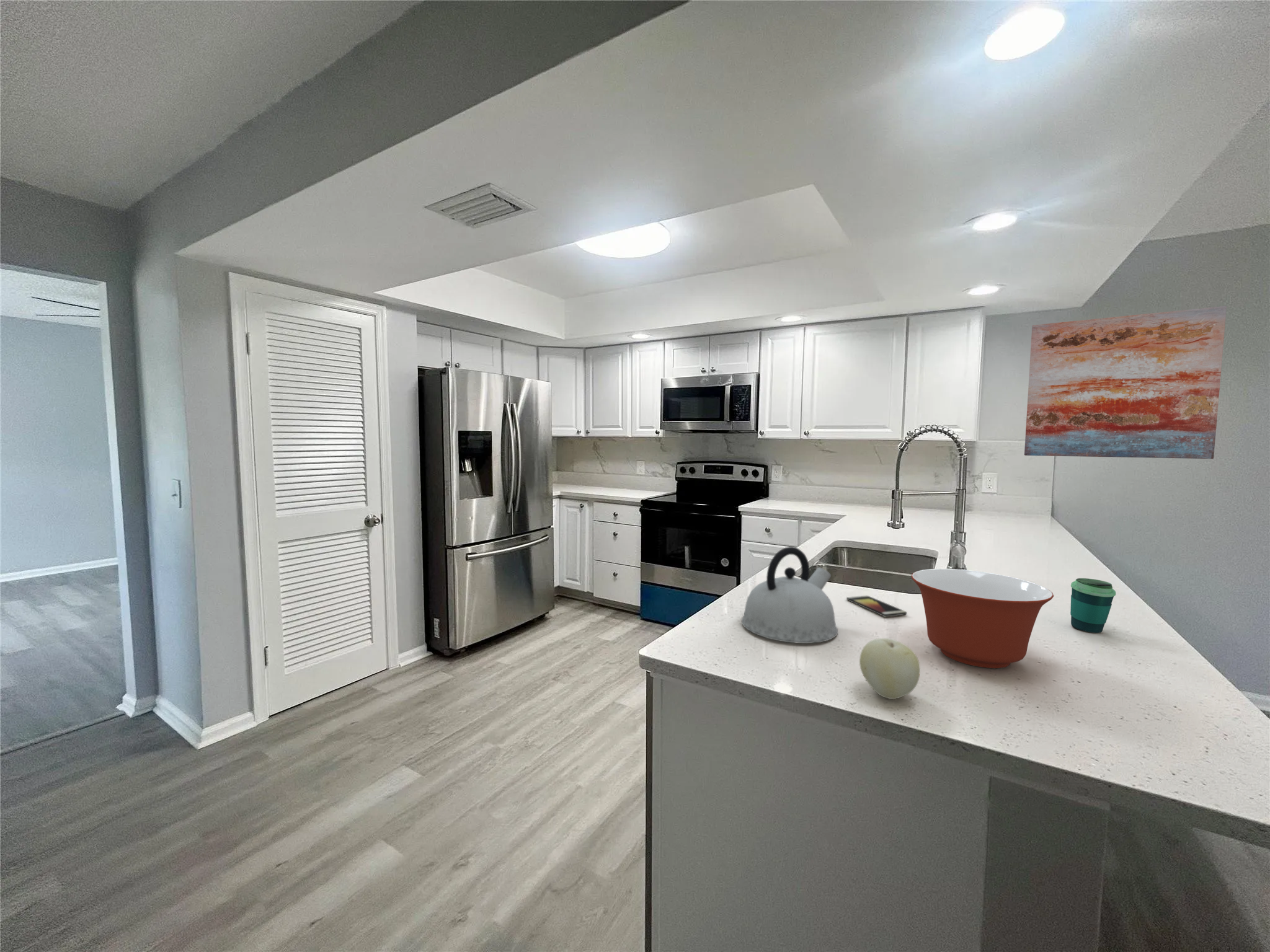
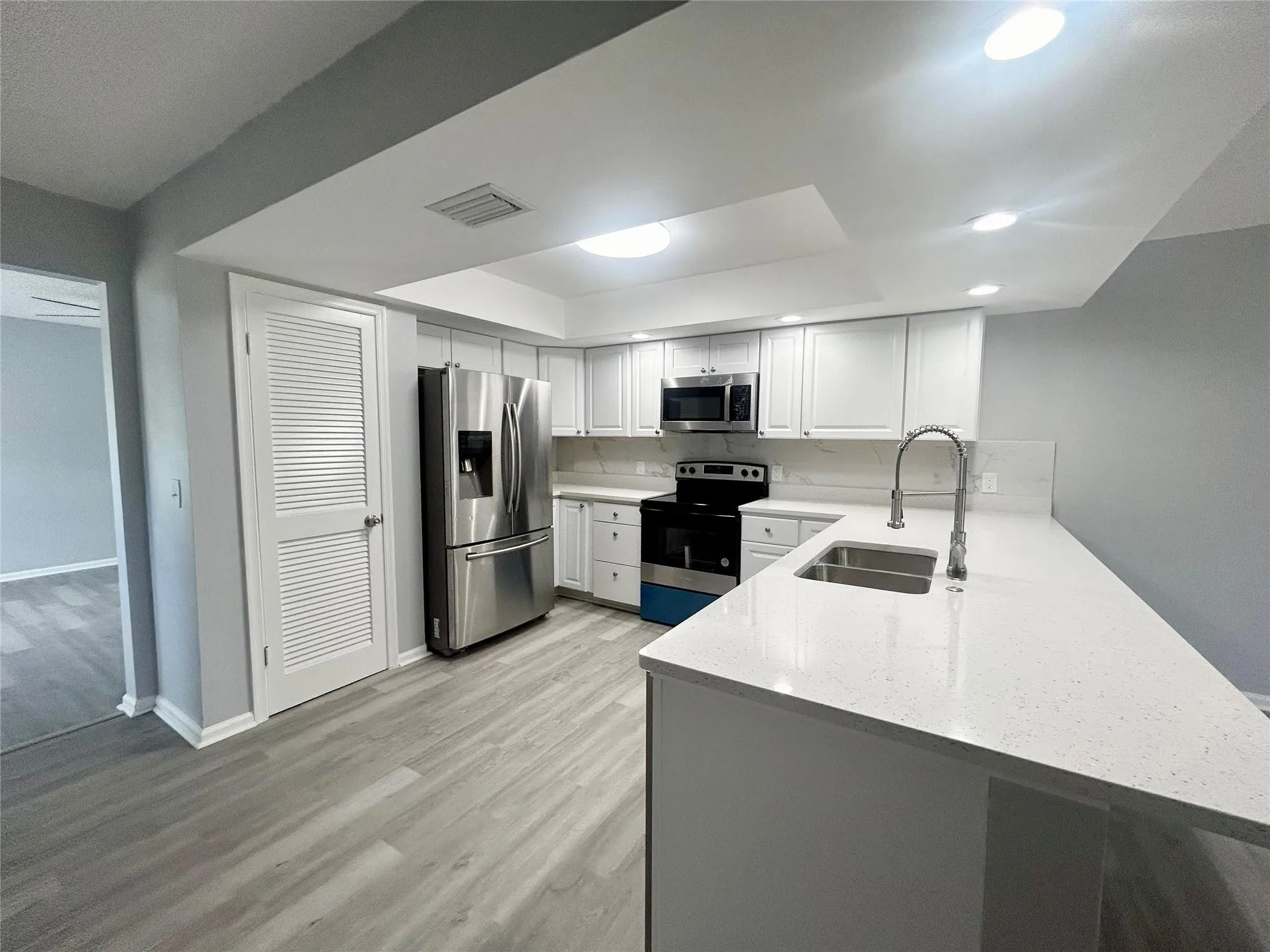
- mixing bowl (975, 619)
- wall art (1116, 387)
- kettle (793, 586)
- fruit (889, 668)
- smartphone (875, 605)
- cup (1091, 606)
